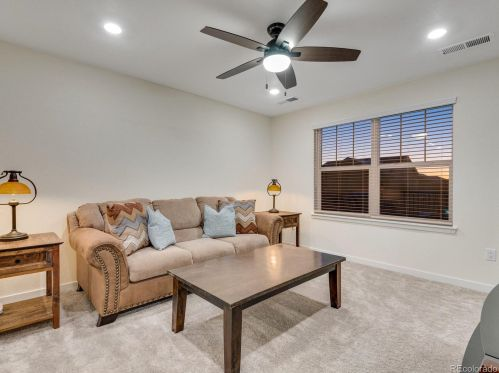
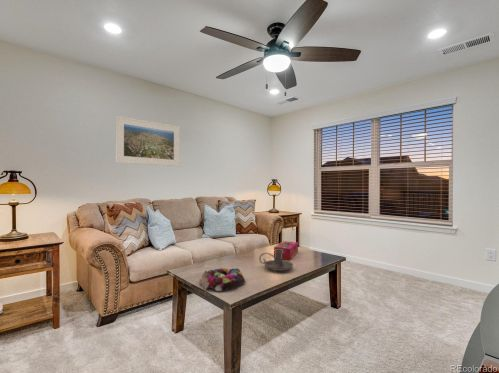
+ tissue box (286, 250)
+ candle holder (275, 259)
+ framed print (150, 143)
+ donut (222, 276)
